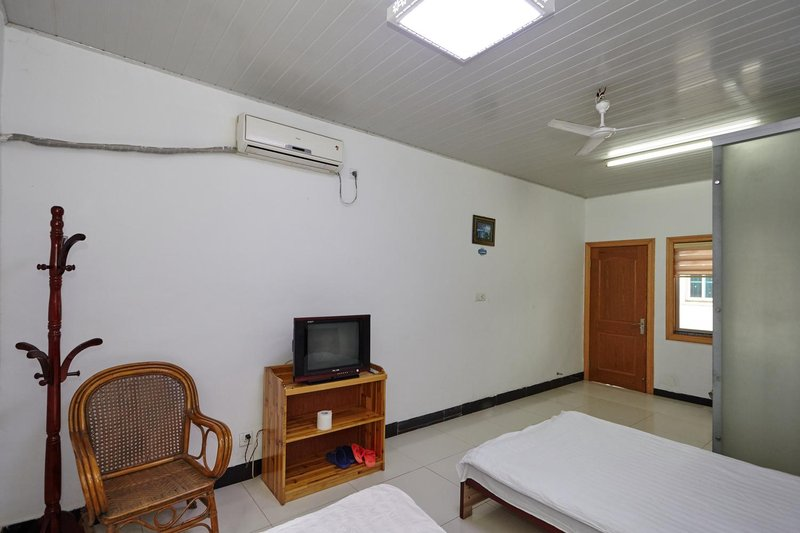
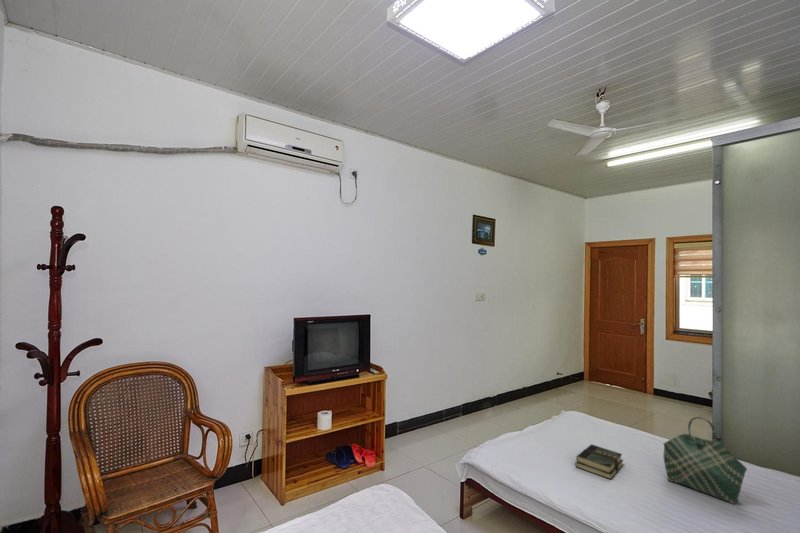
+ book (599, 460)
+ tote bag (702, 453)
